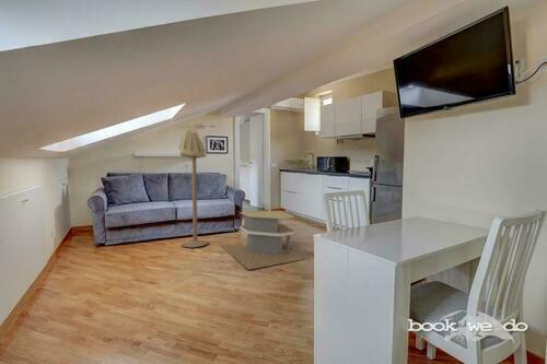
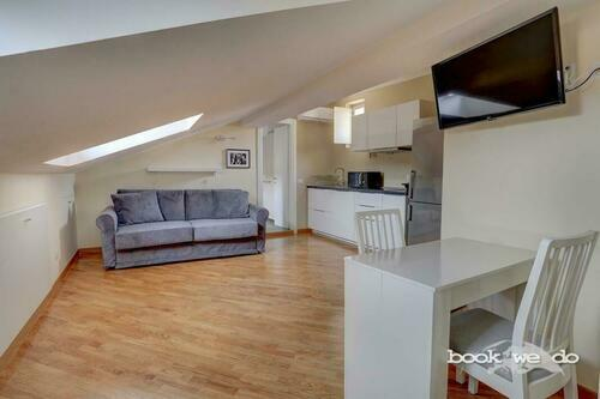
- coffee table (268, 232)
- floor lamp (193, 187)
